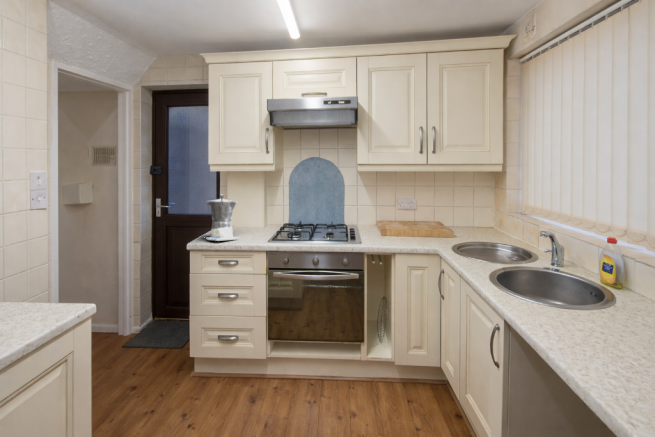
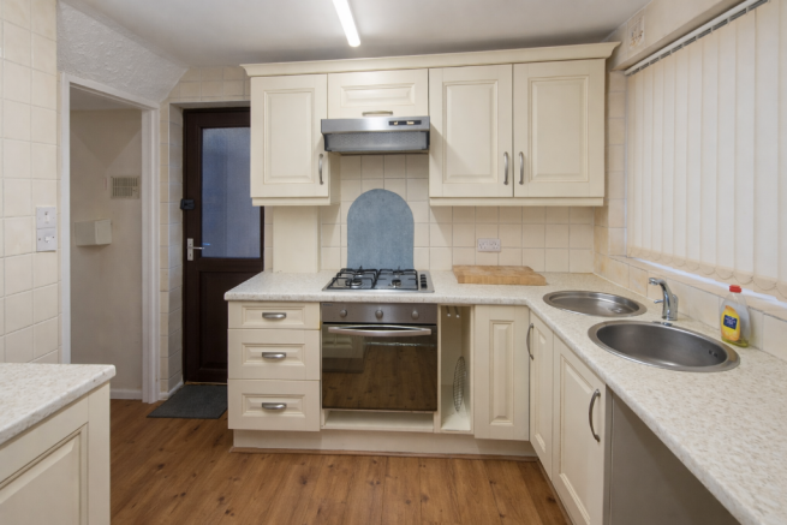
- coffee maker (221, 216)
